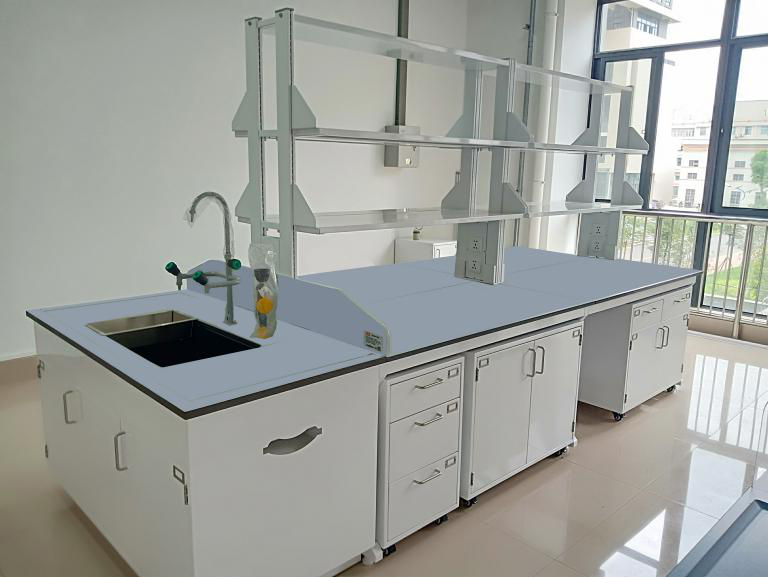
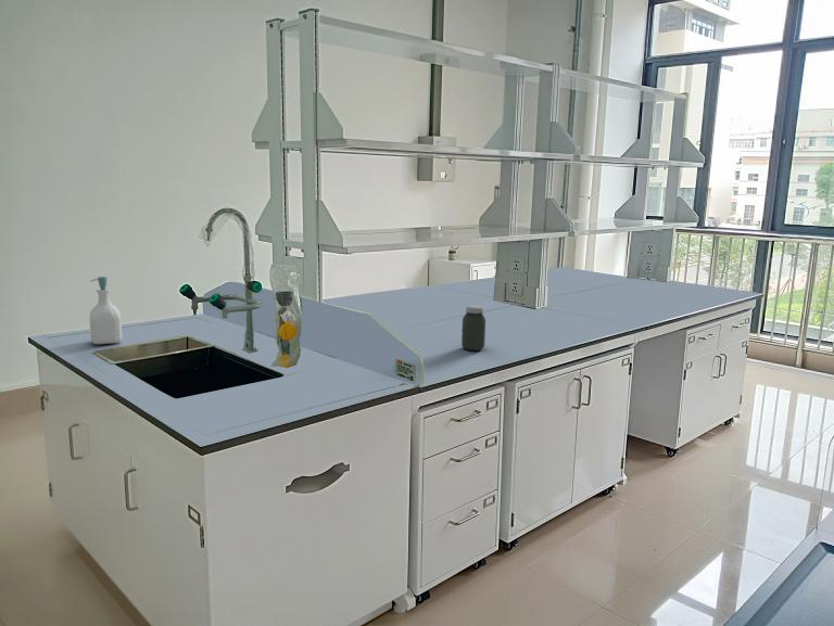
+ soap bottle (104, 309)
+ jar (473, 328)
